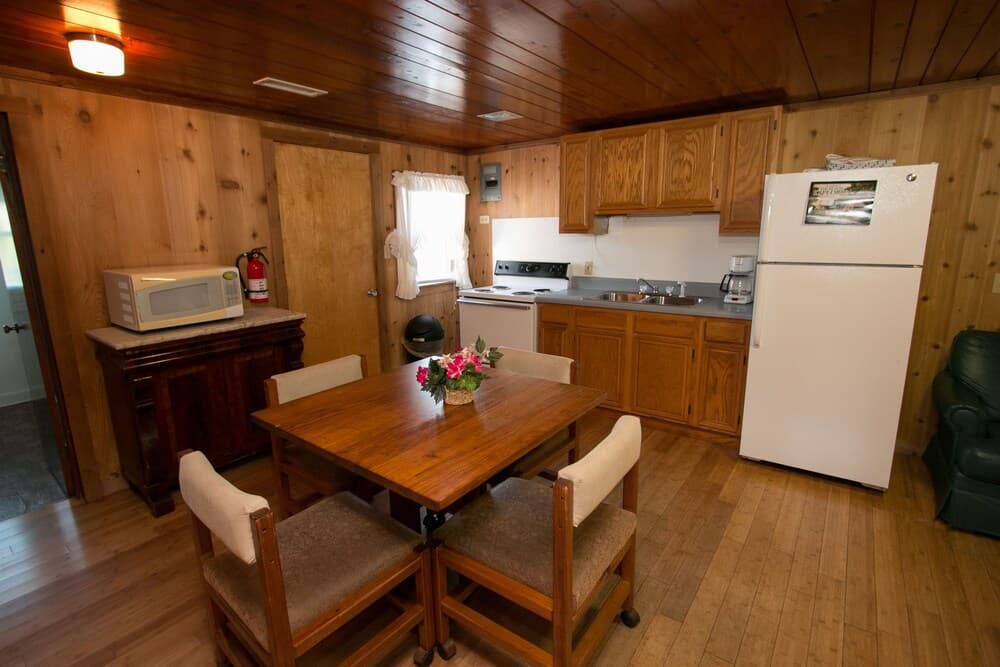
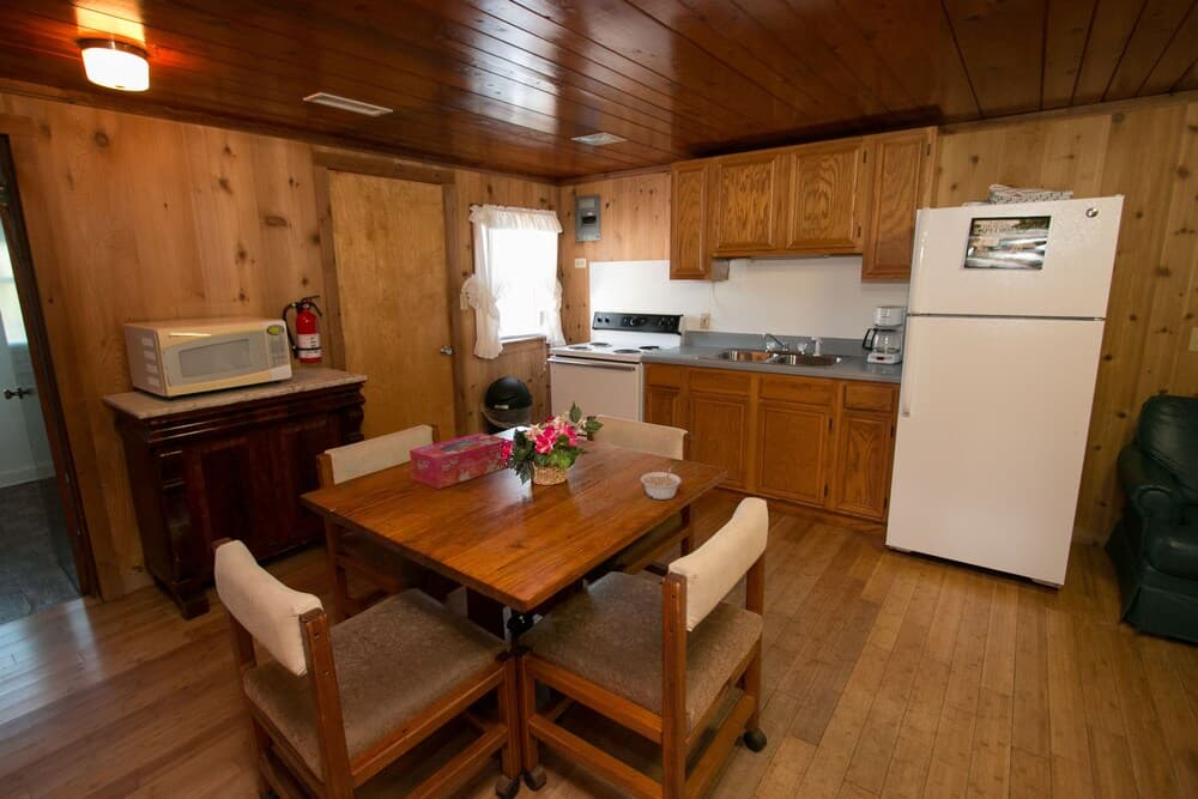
+ legume (660, 484)
+ tissue box (460, 458)
